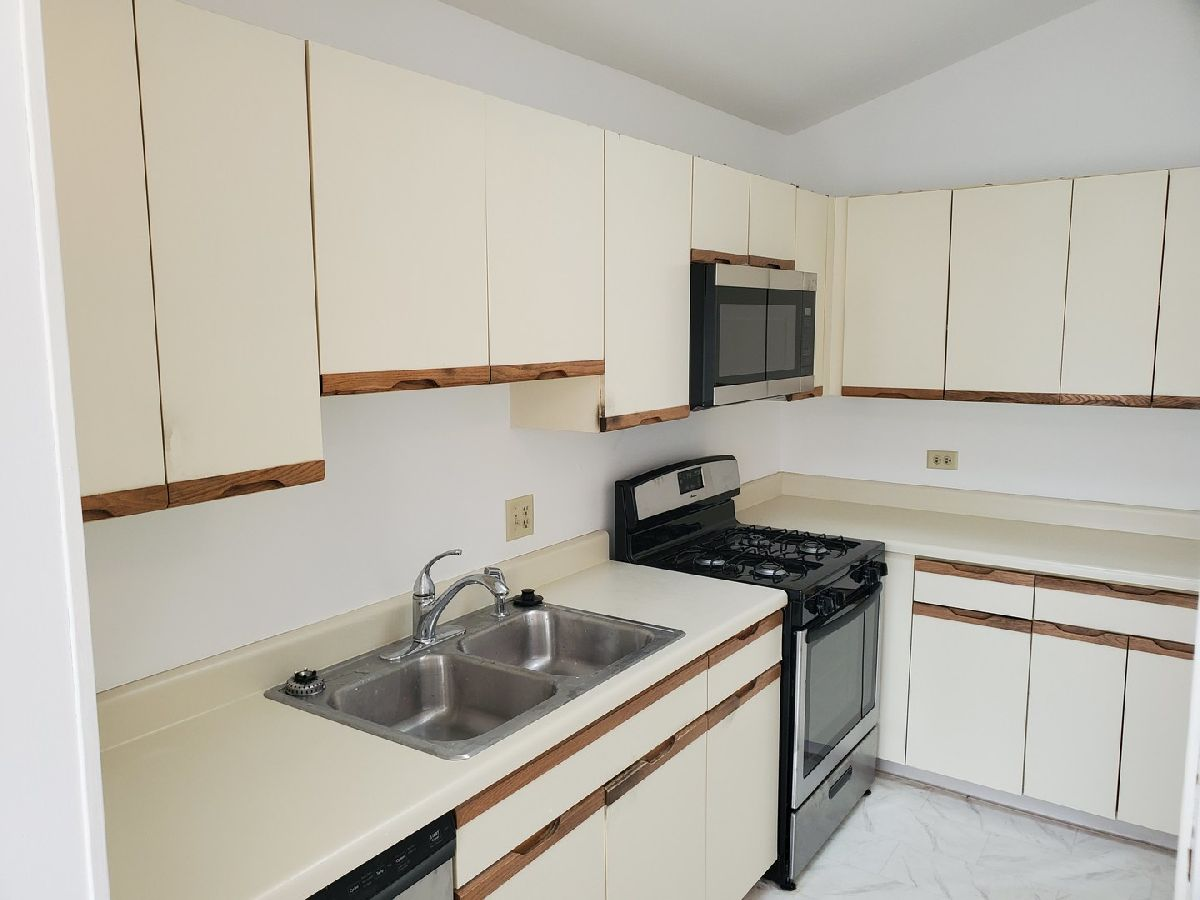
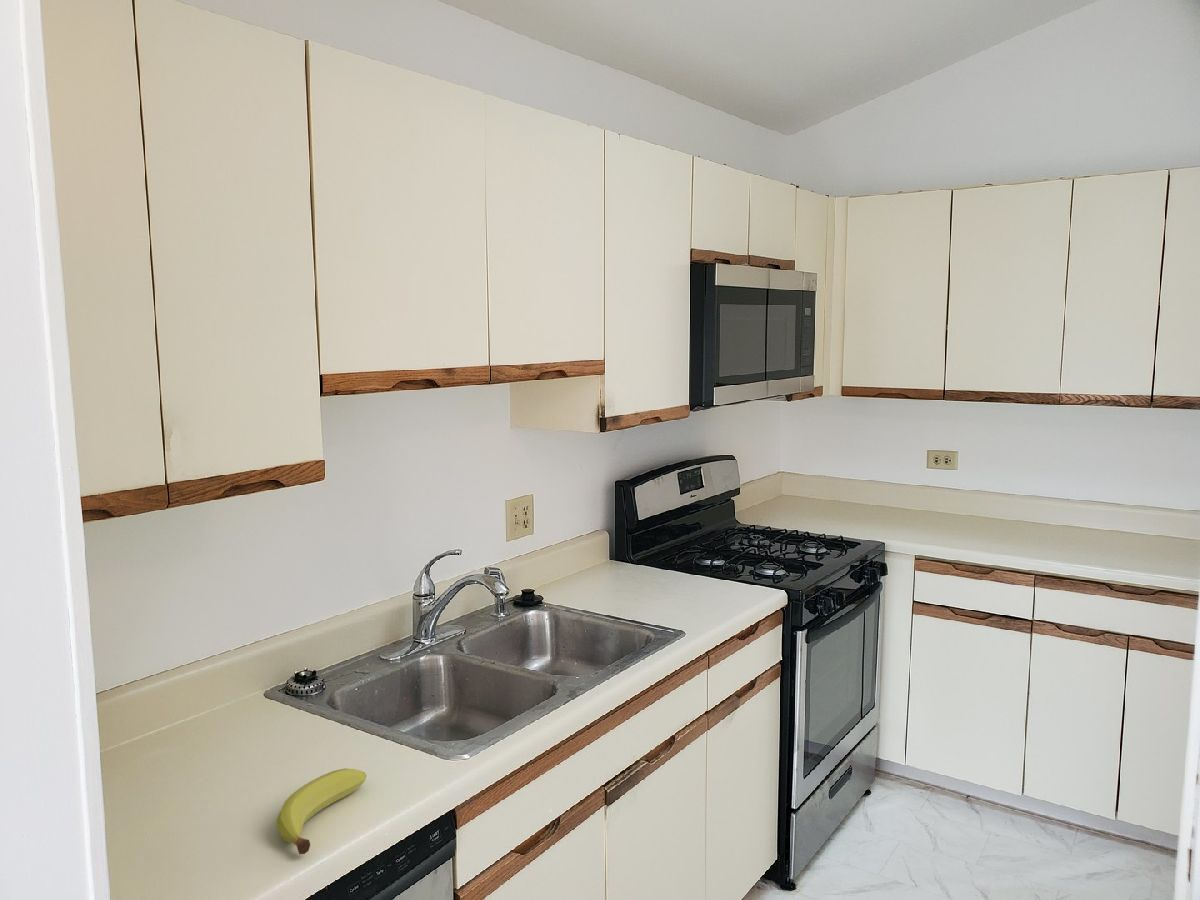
+ fruit (325, 804)
